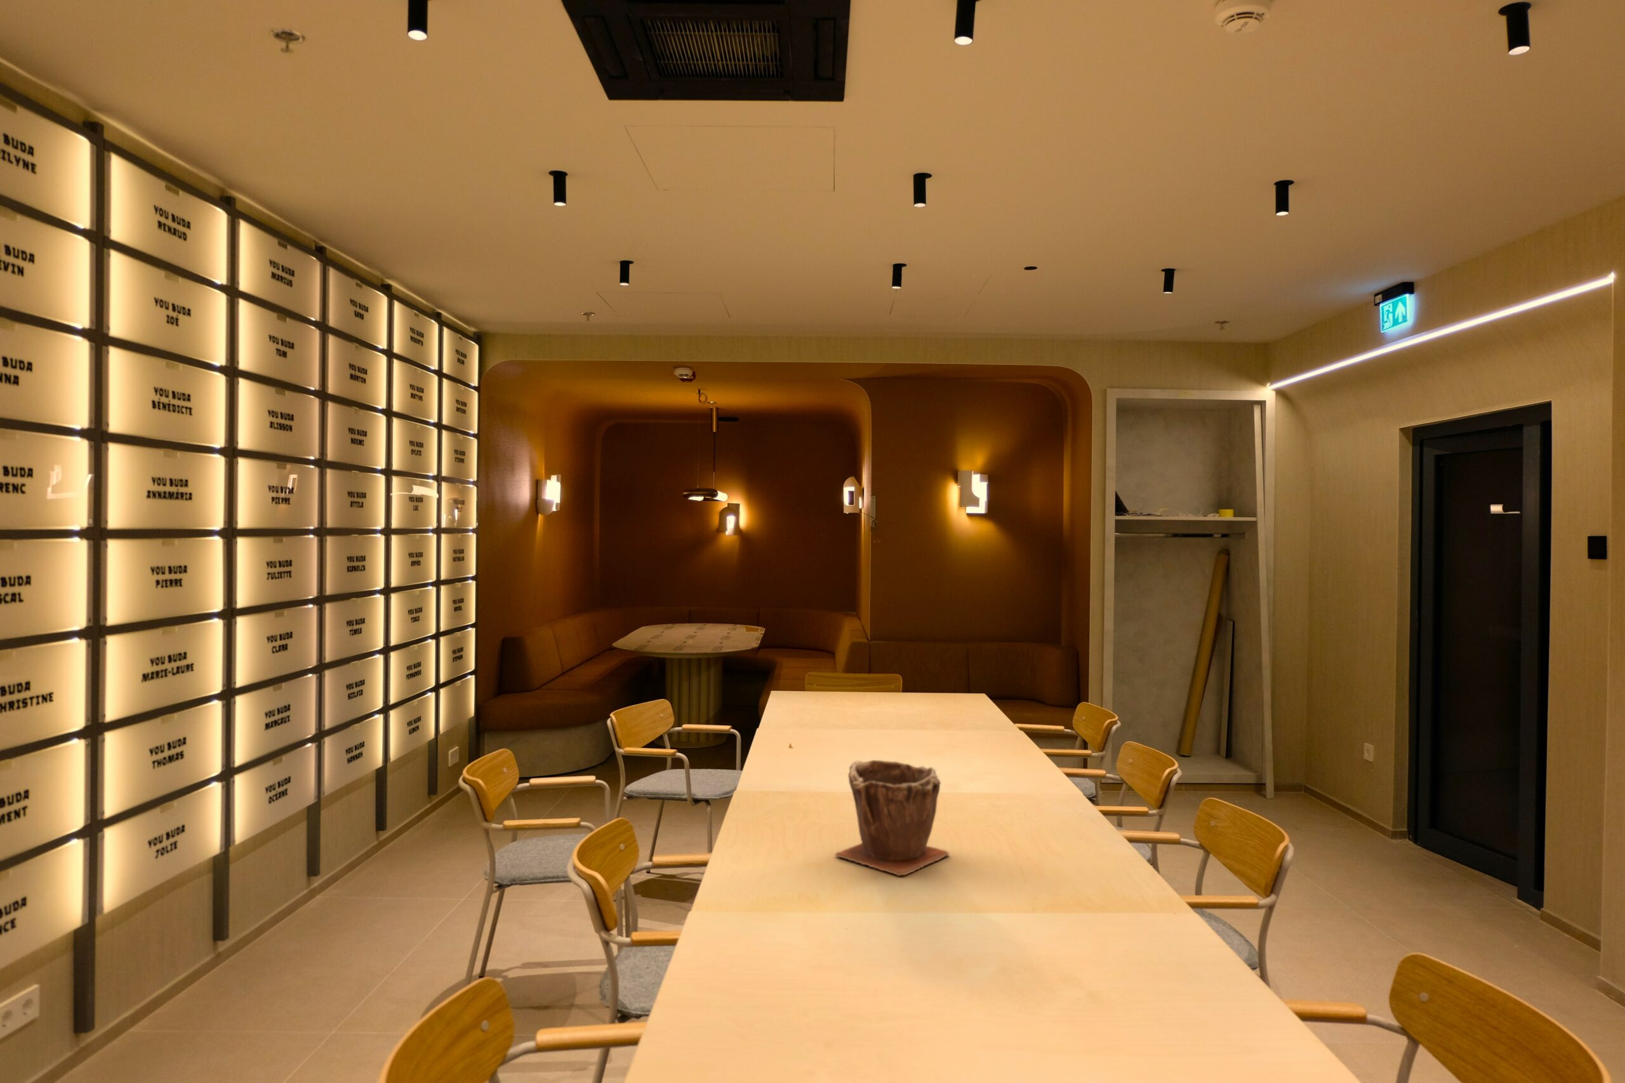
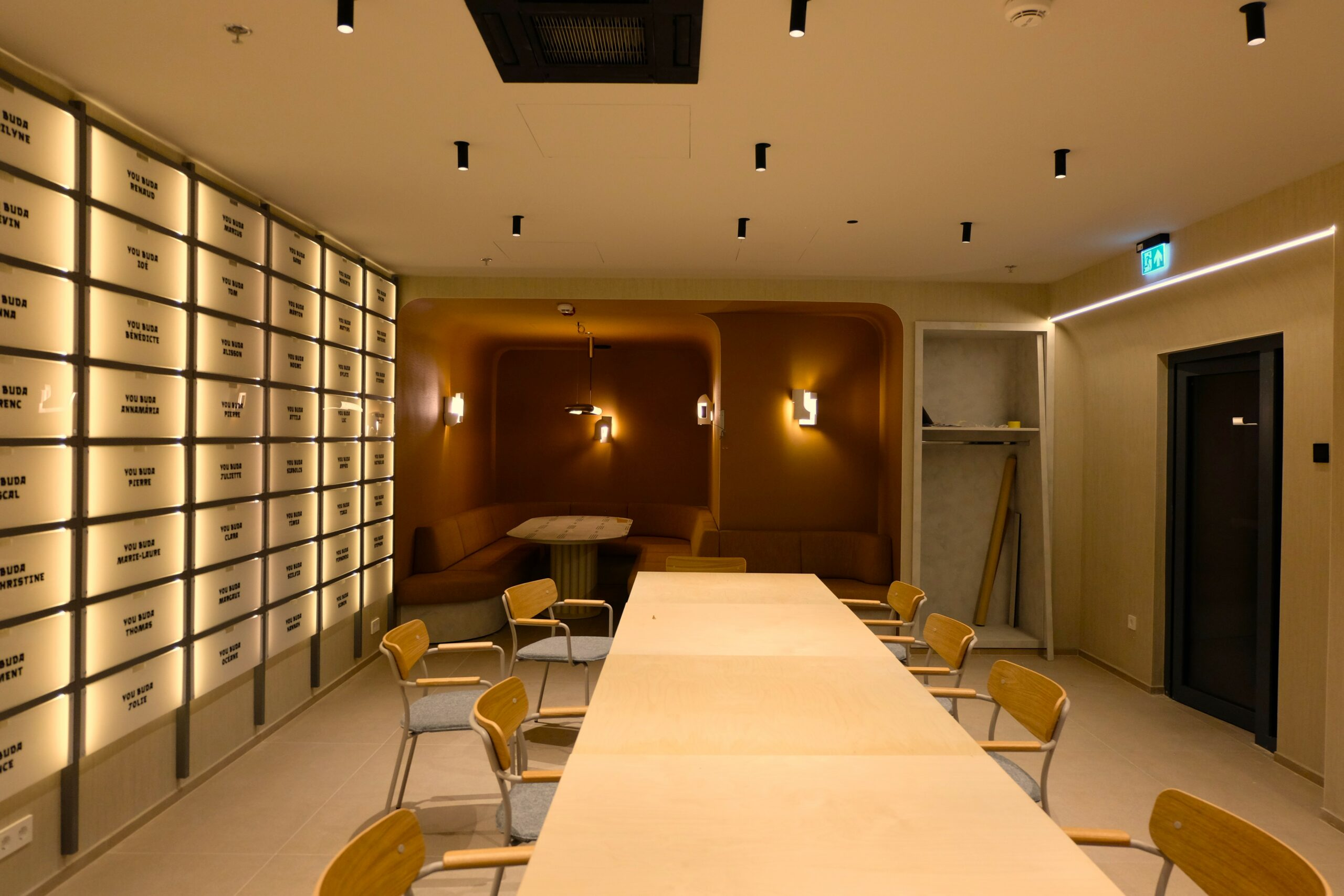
- plant pot (892, 811)
